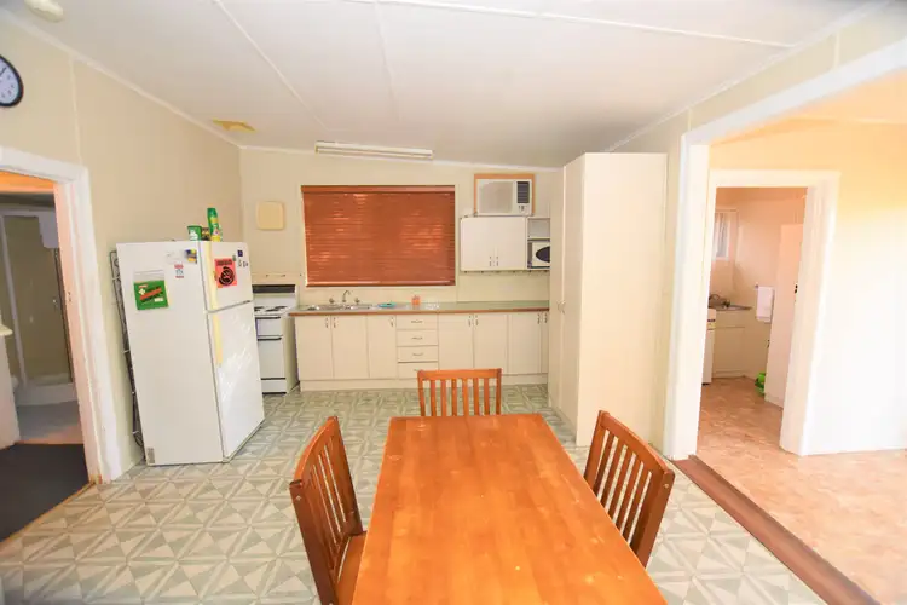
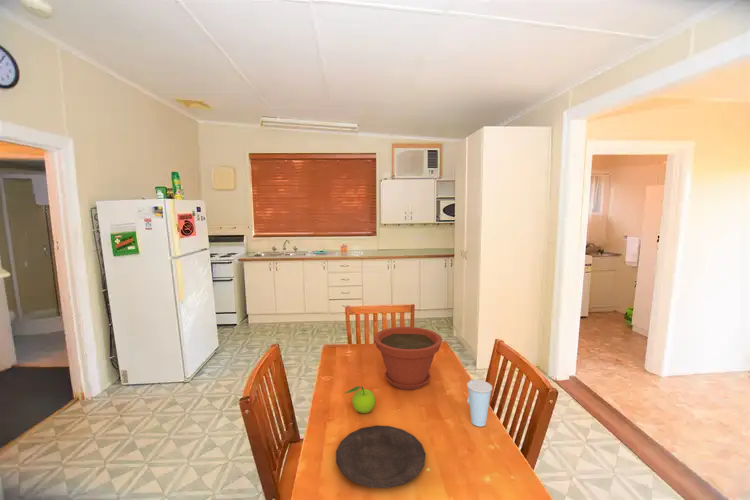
+ plate (380, 456)
+ plant pot (407, 359)
+ fruit (359, 398)
+ cup (479, 402)
